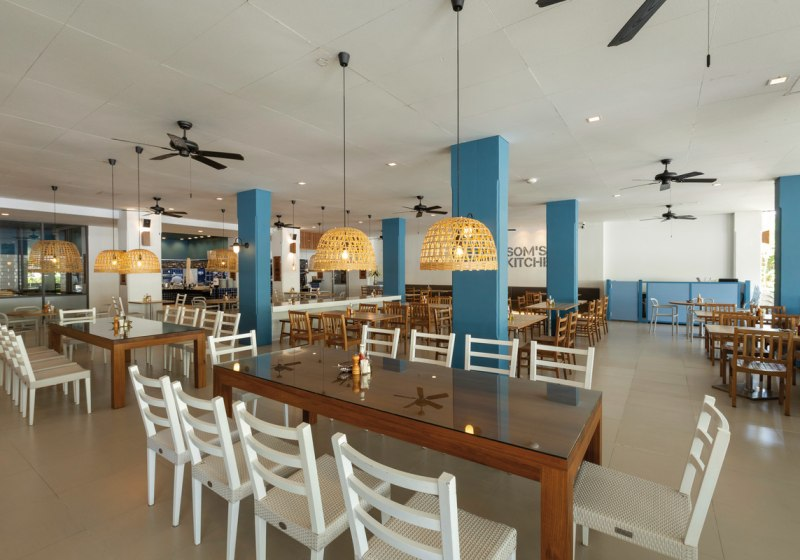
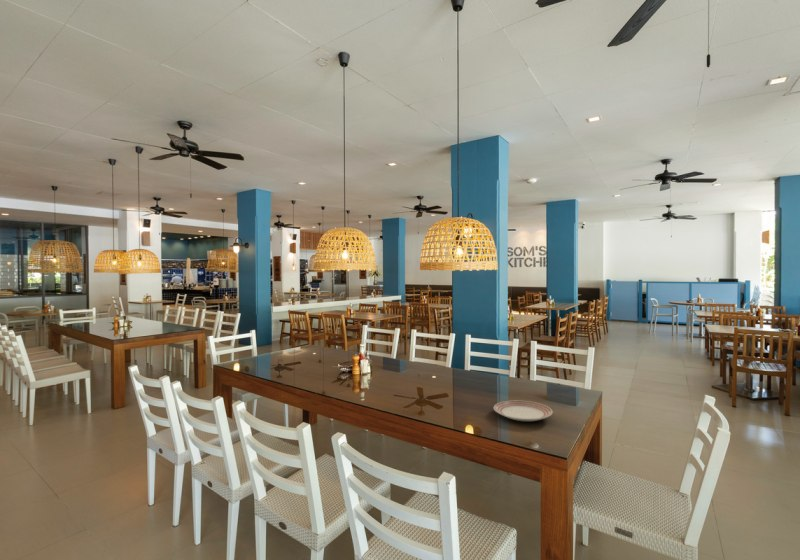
+ dinner plate (522, 411)
